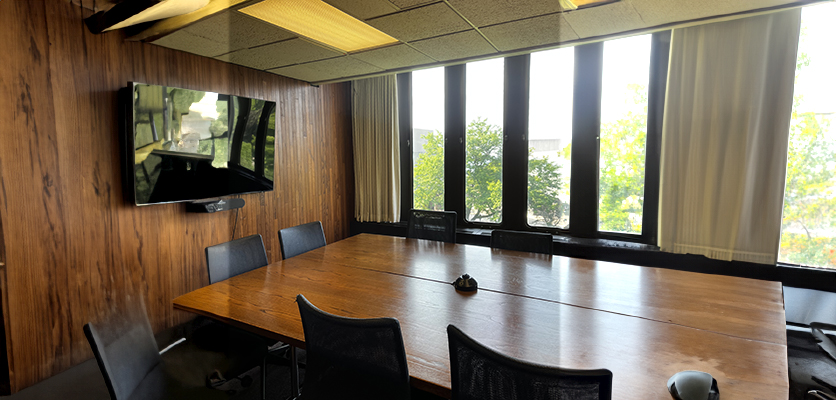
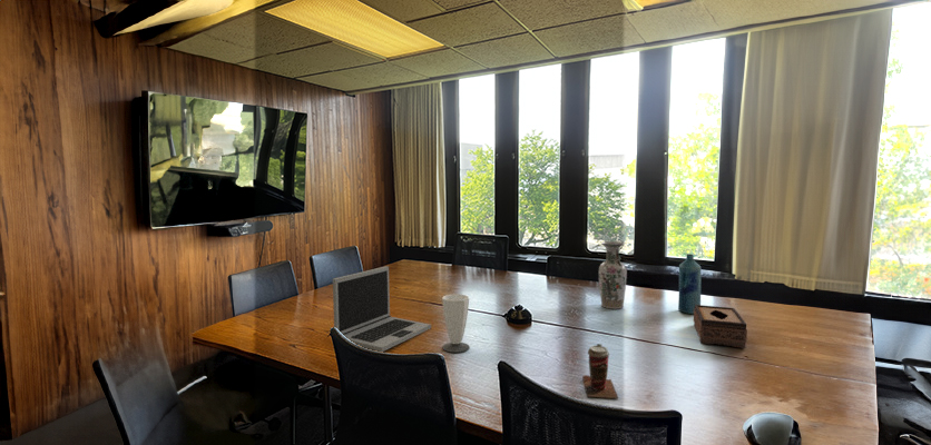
+ bottle (689, 283)
+ coffee cup (599, 367)
+ vase (612, 274)
+ laptop (383, 304)
+ tissue box (717, 324)
+ cup (455, 322)
